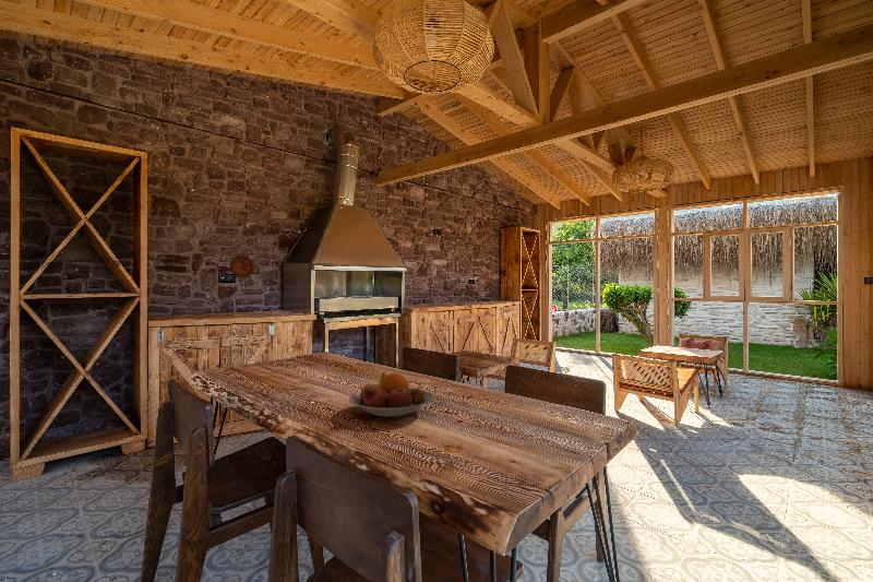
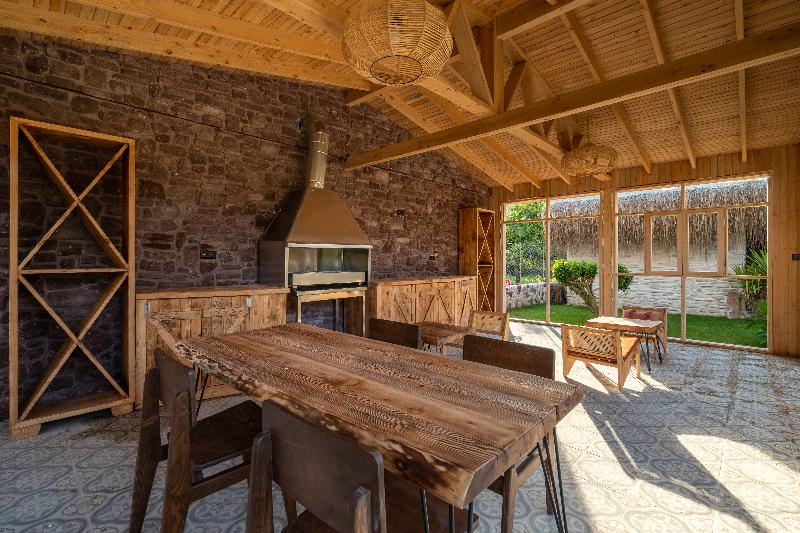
- fruit bowl (391, 393)
- decorative plate (241, 266)
